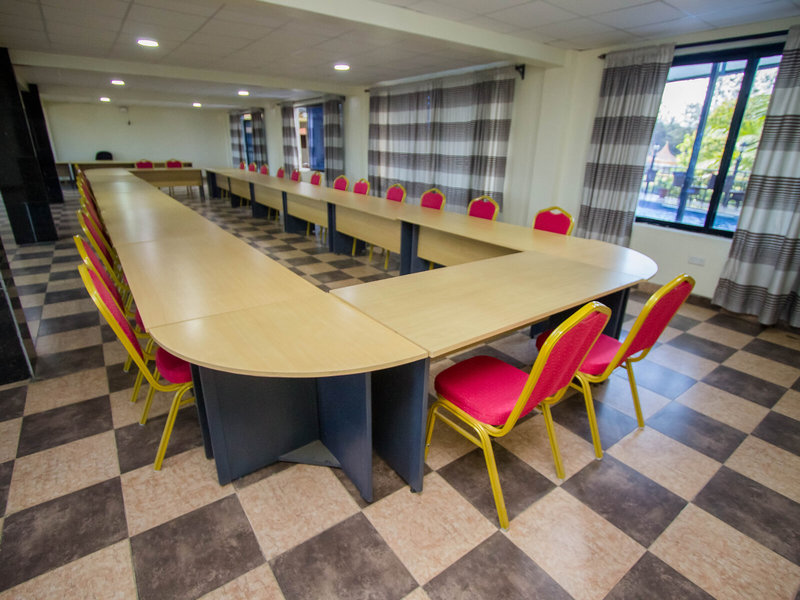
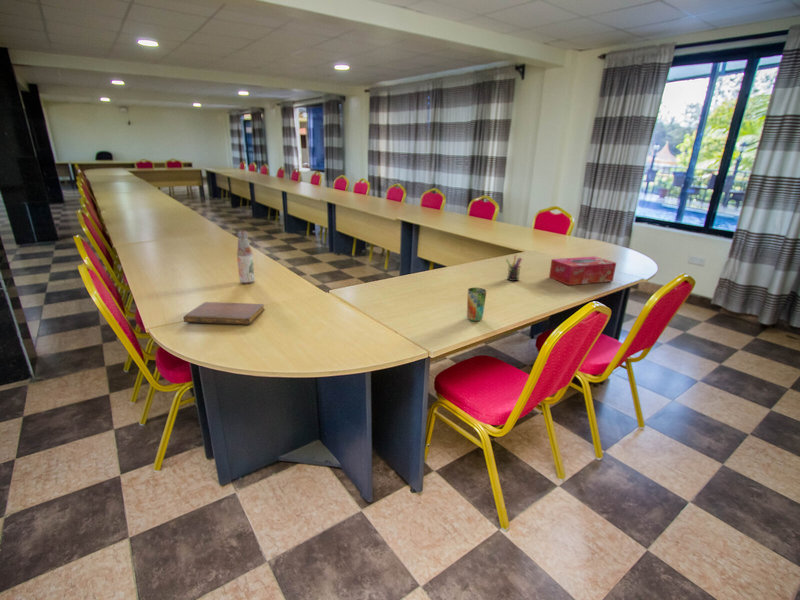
+ pen holder (512, 267)
+ tissue box (582, 270)
+ notebook (226, 312)
+ cup (475, 304)
+ bottle (244, 257)
